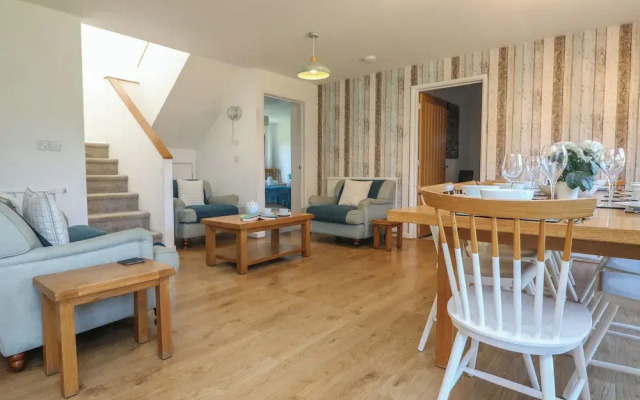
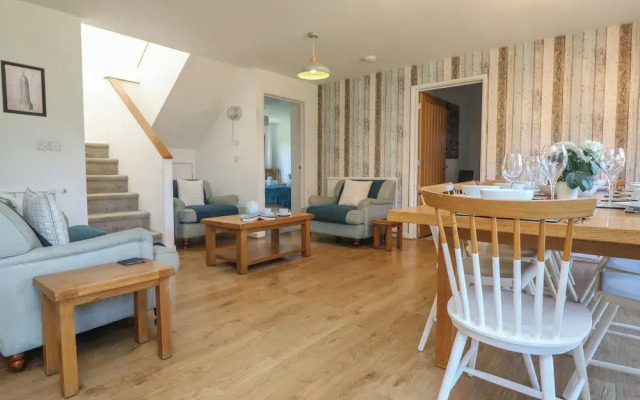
+ wall art (24, 89)
